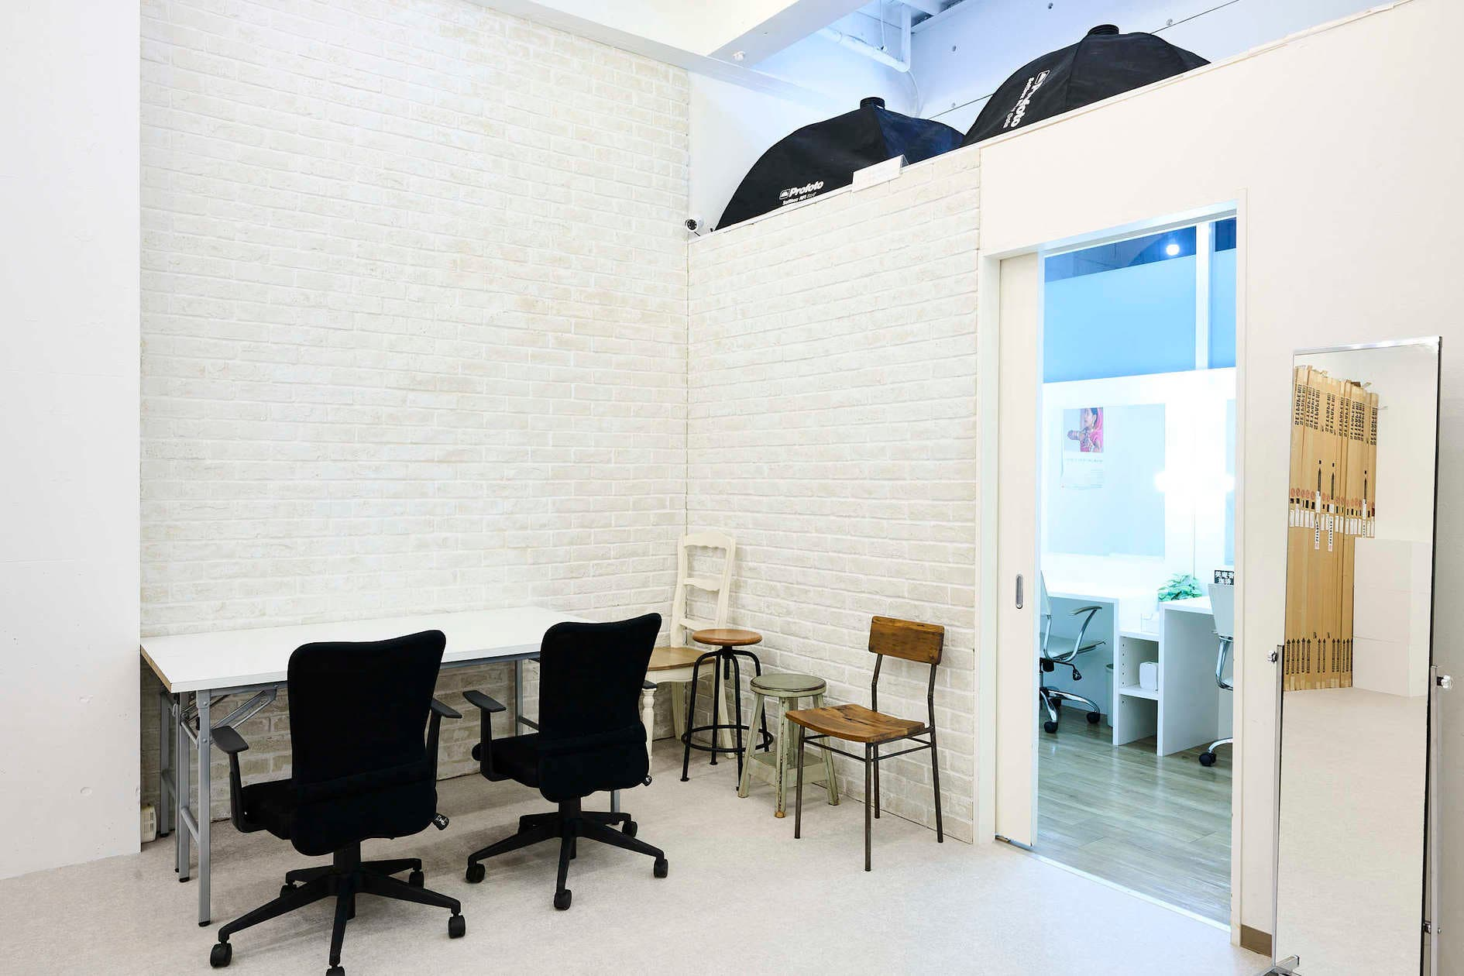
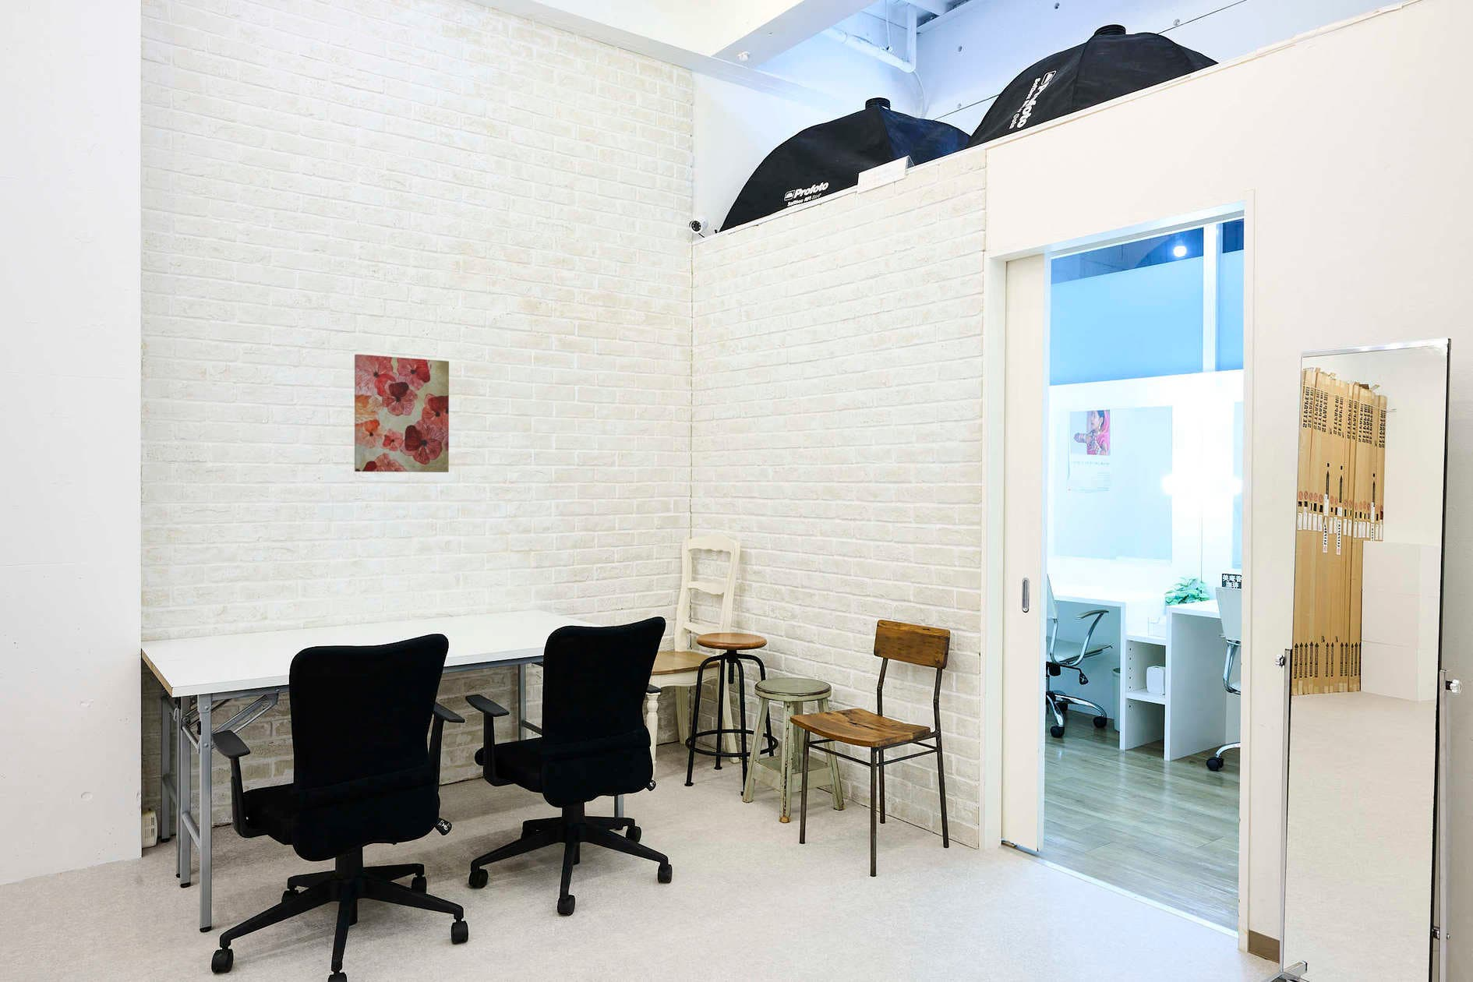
+ wall art (402, 414)
